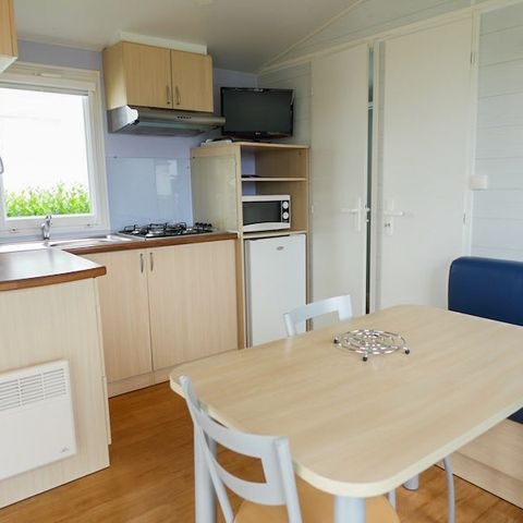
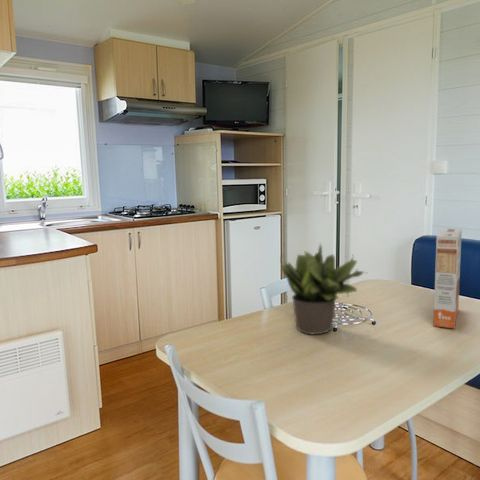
+ cereal box (448, 275)
+ potted plant (322, 287)
